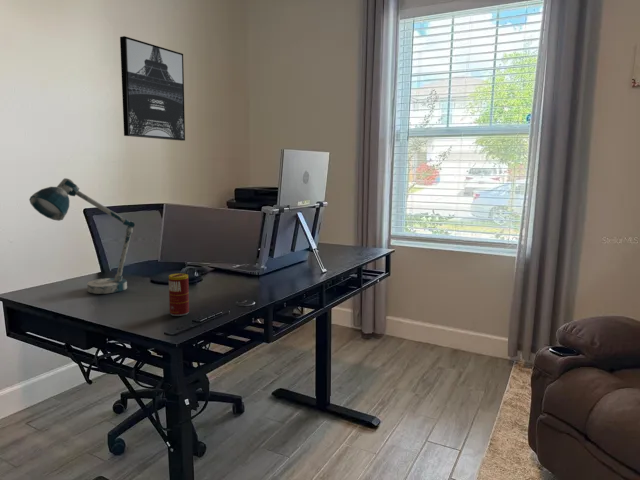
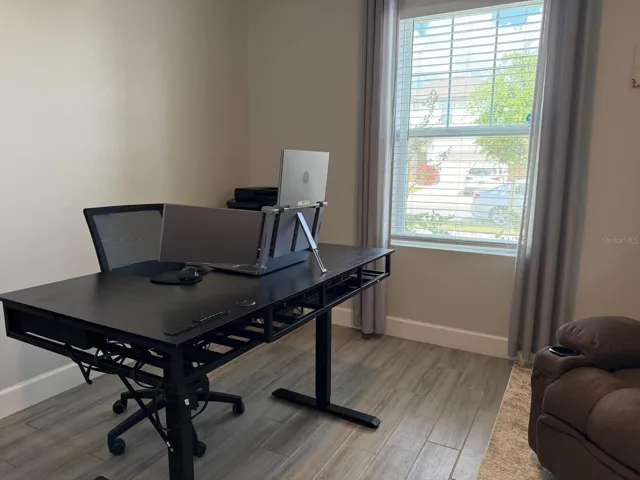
- beverage can (178, 294)
- wall art (155, 92)
- desk lamp (62, 219)
